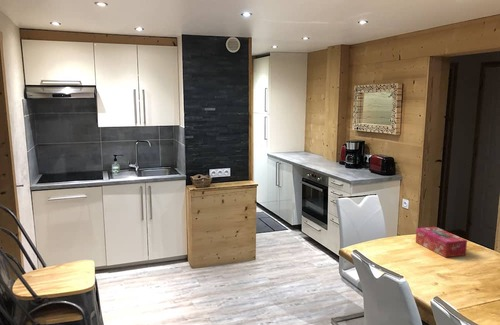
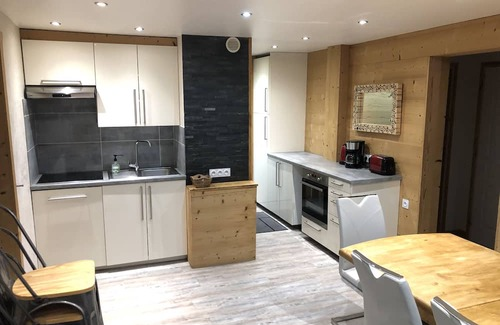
- tissue box (440, 241)
